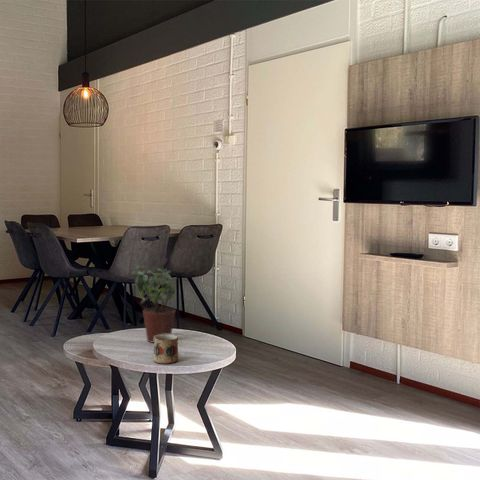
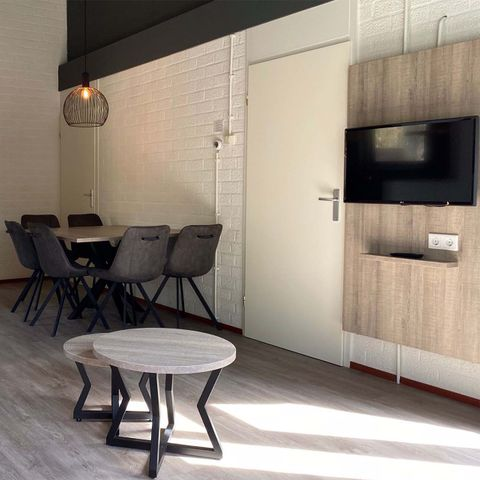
- mug (165, 348)
- potted plant (157, 302)
